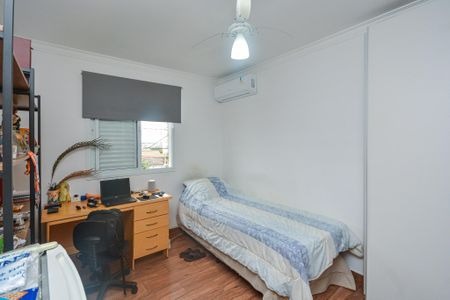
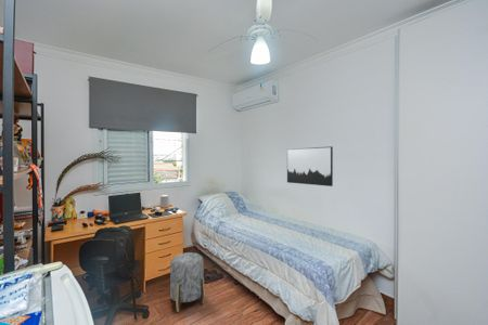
+ wall art (307, 166)
+ stool (187, 278)
